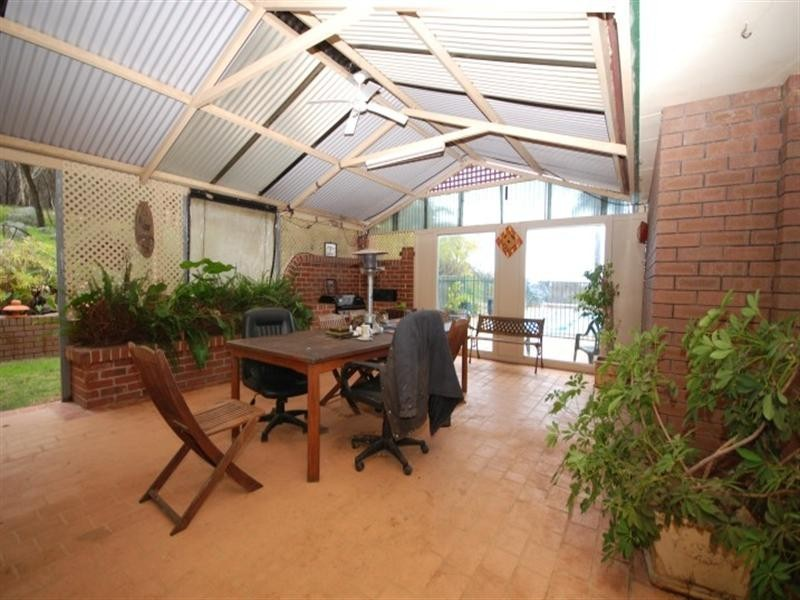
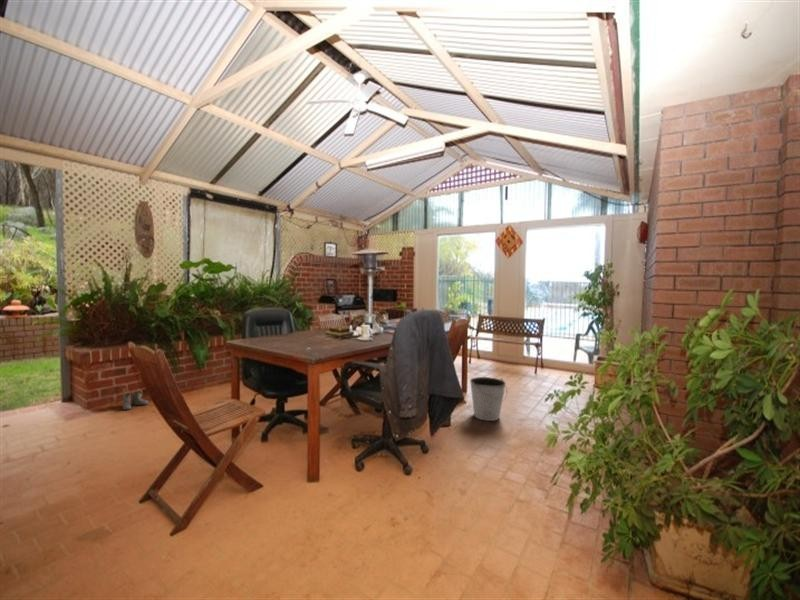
+ boots (132, 400)
+ bucket (487, 398)
